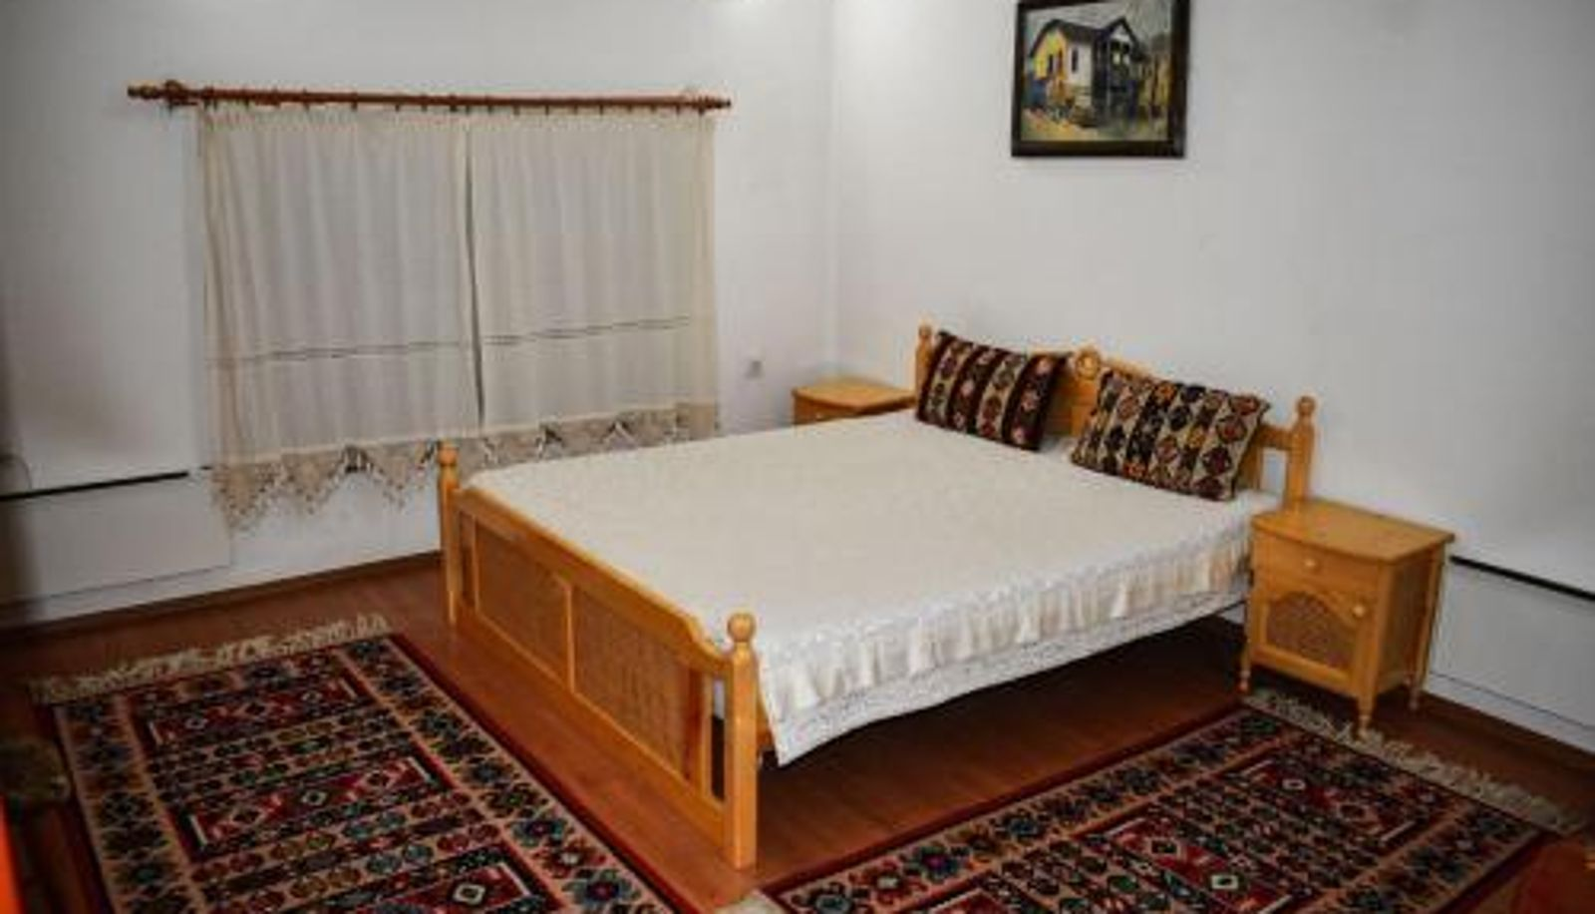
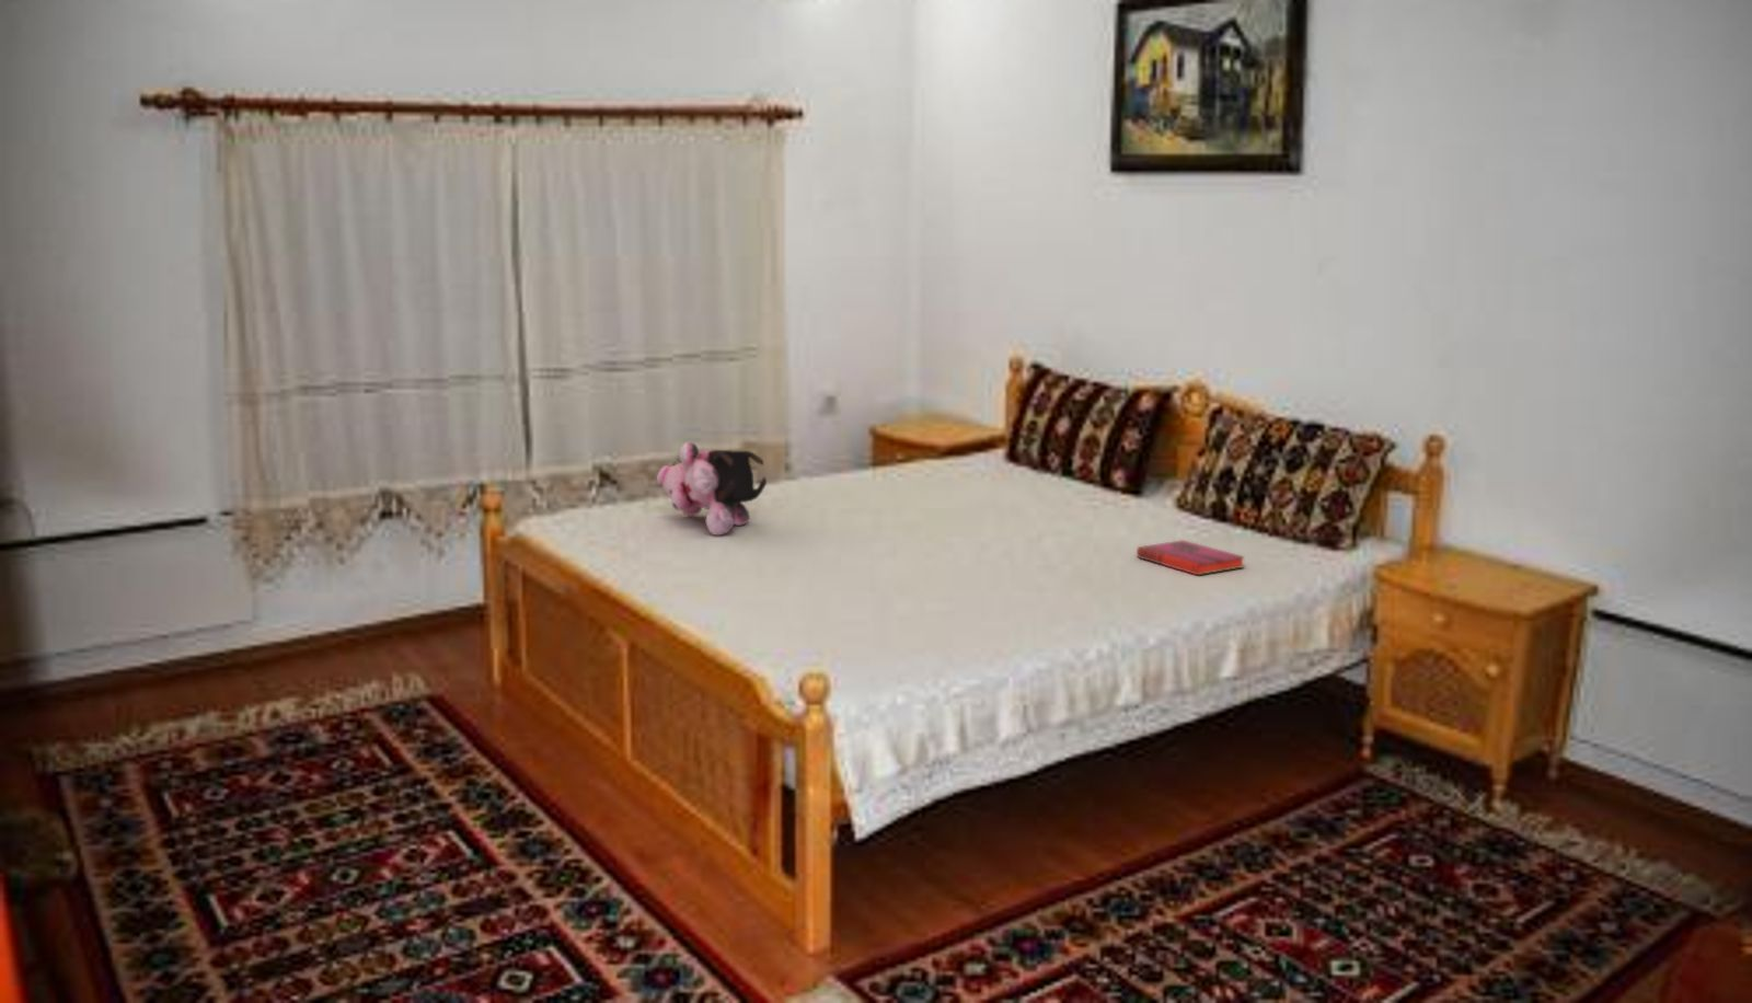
+ stuffed bear (703, 483)
+ hardback book (1189, 557)
